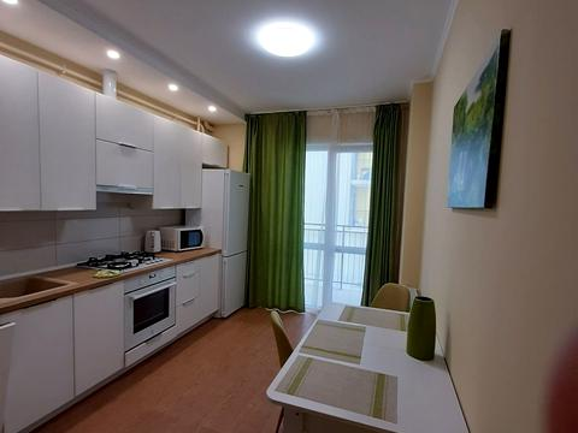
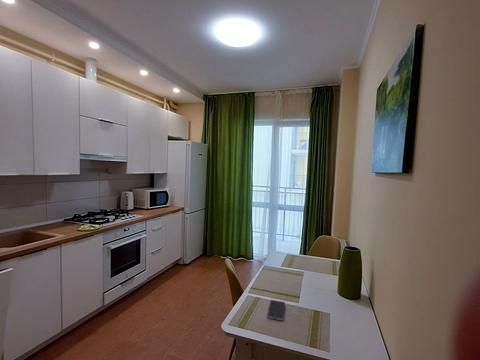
+ smartphone (276, 309)
